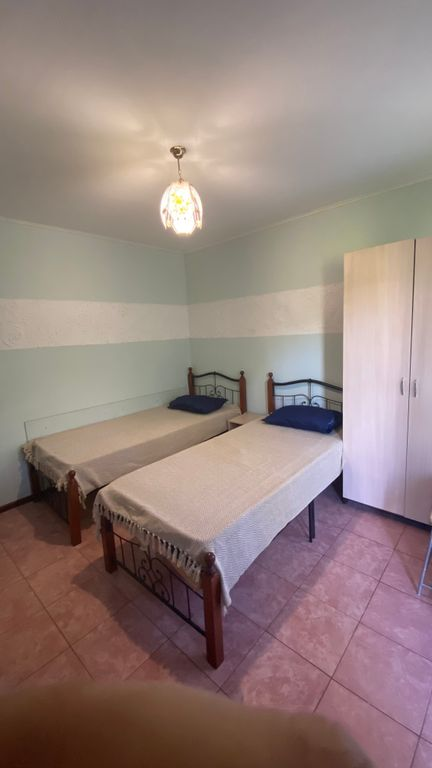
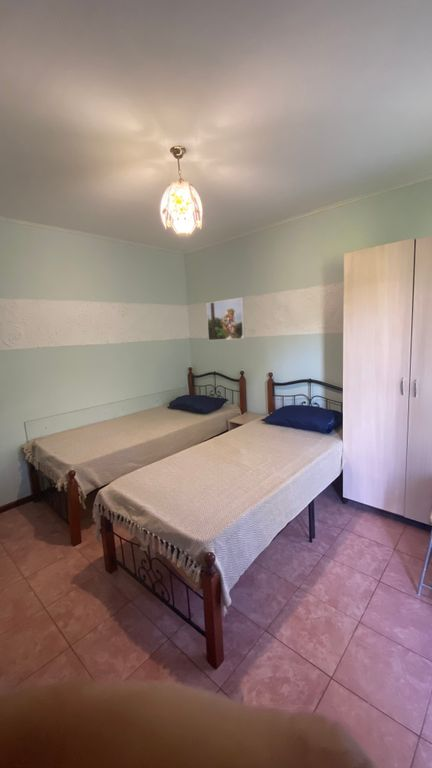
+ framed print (224, 320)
